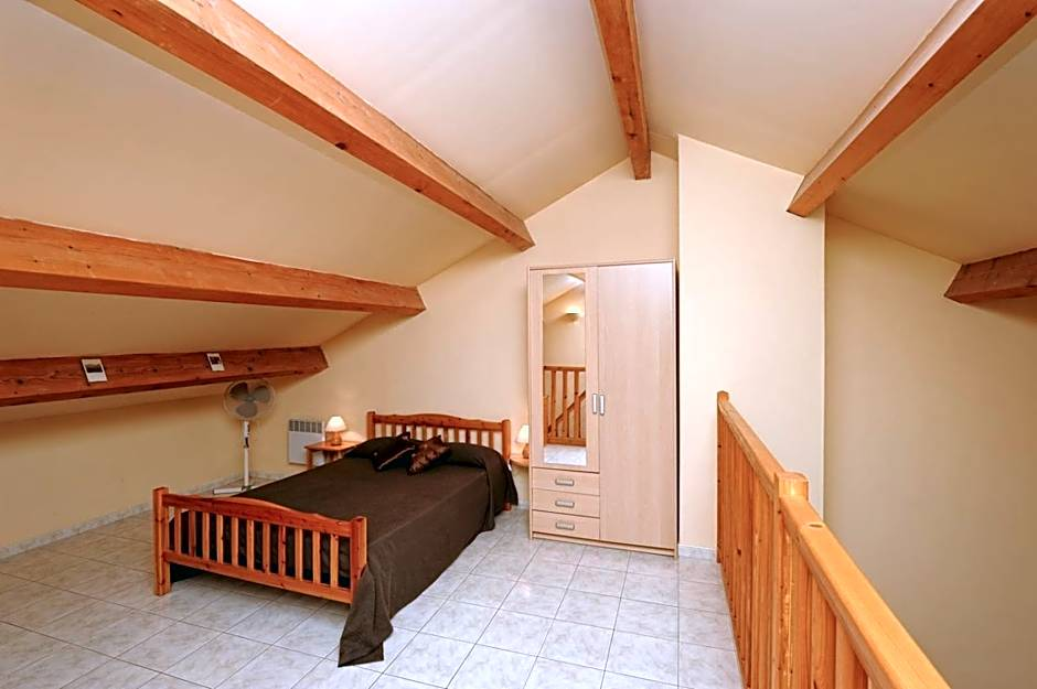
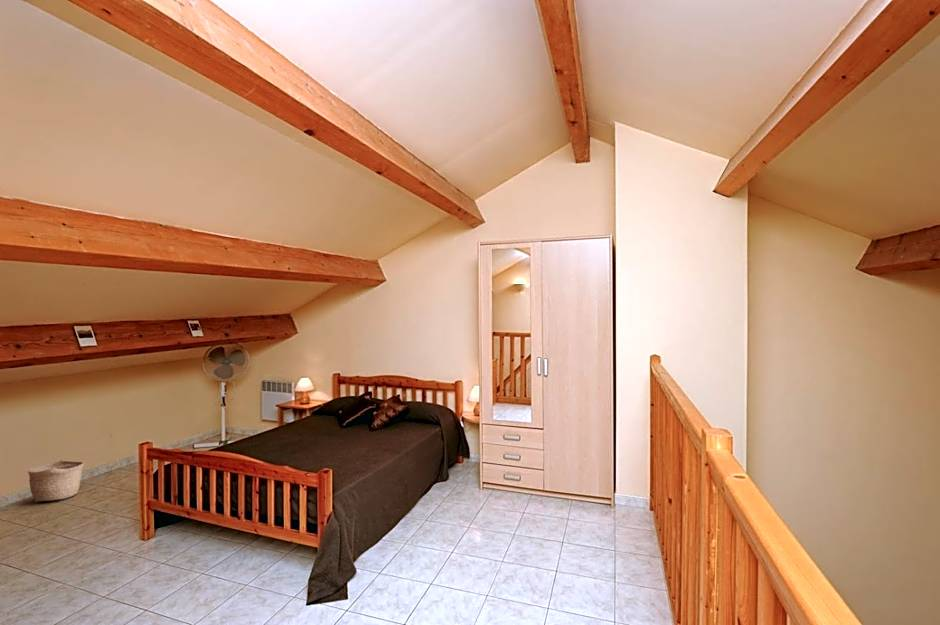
+ basket (56, 479)
